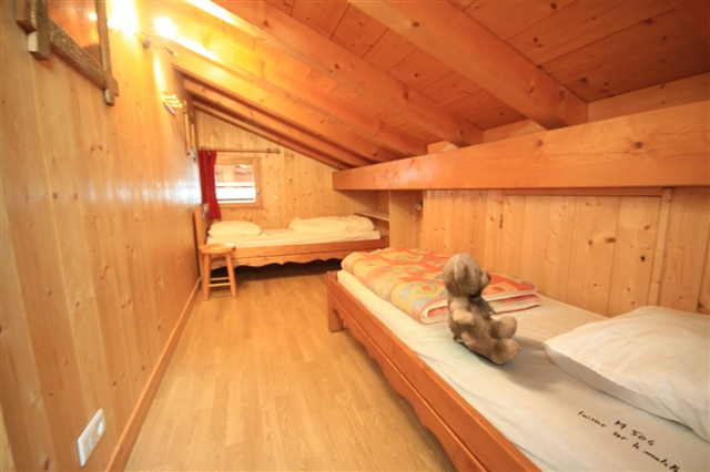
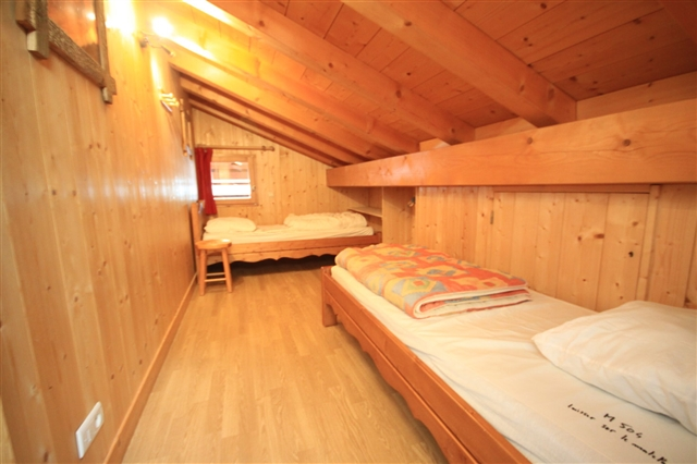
- teddy bear (486, 301)
